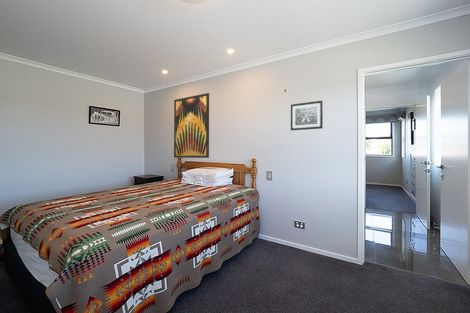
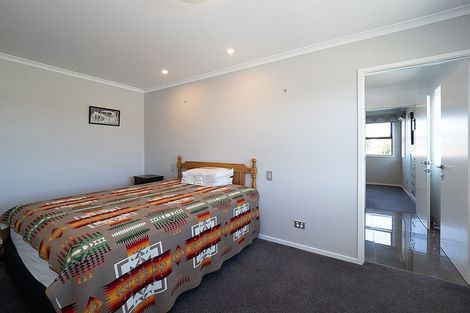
- wall art (190, 127)
- wall art (306, 116)
